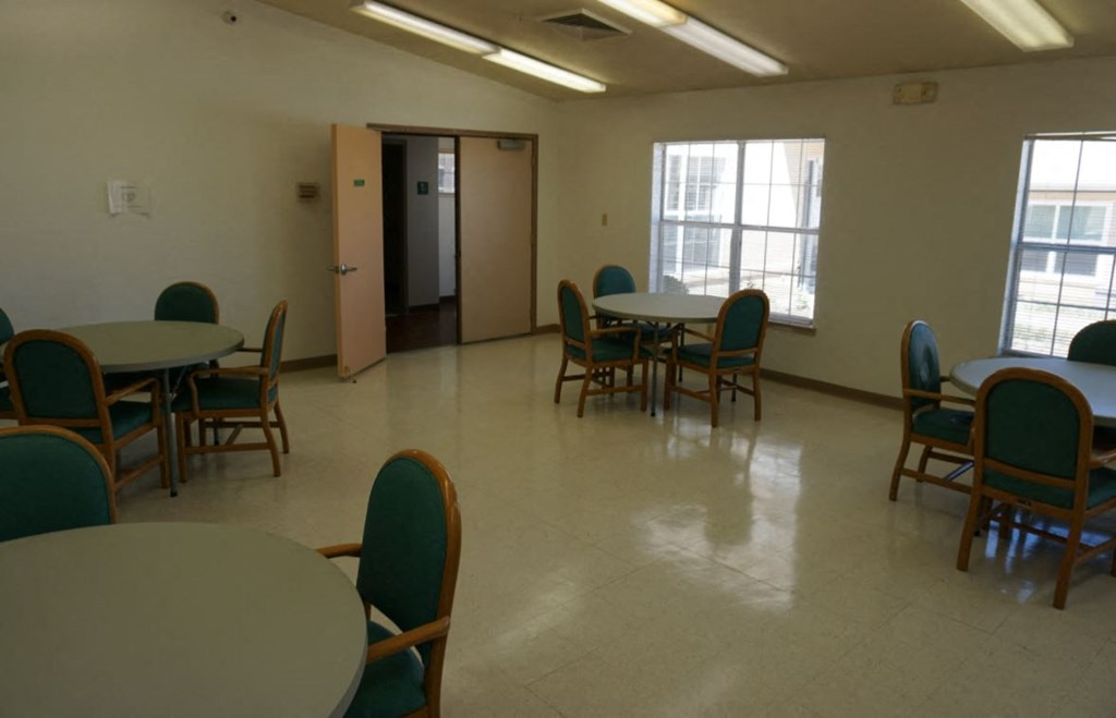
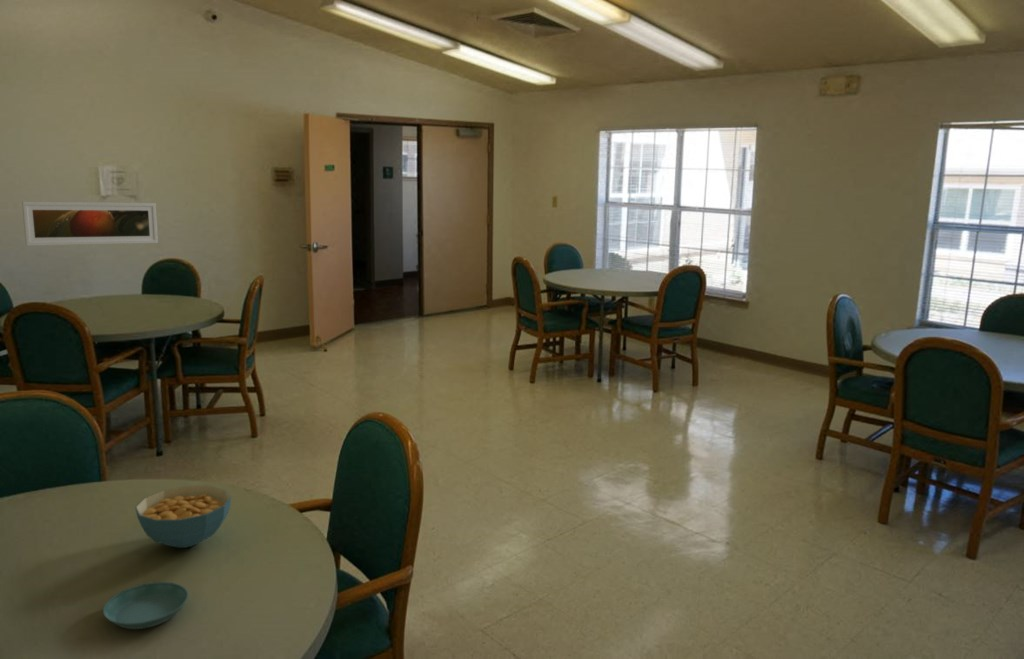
+ cereal bowl (185, 522)
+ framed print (93, 223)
+ saucer (147, 607)
